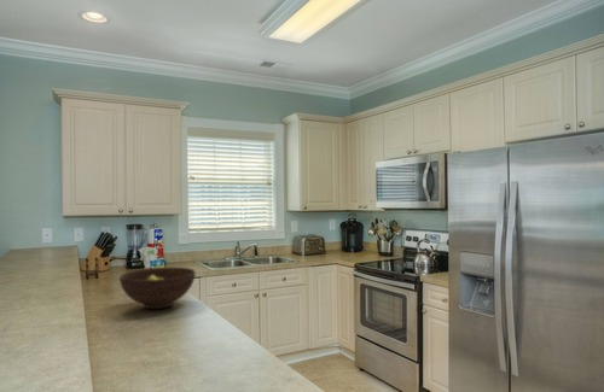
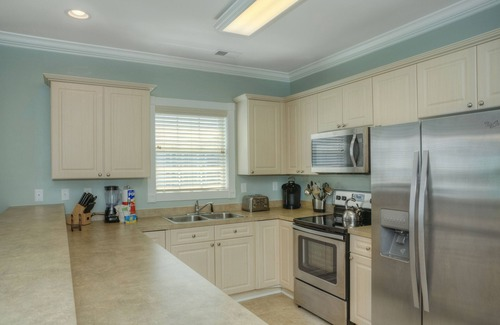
- fruit bowl (158, 289)
